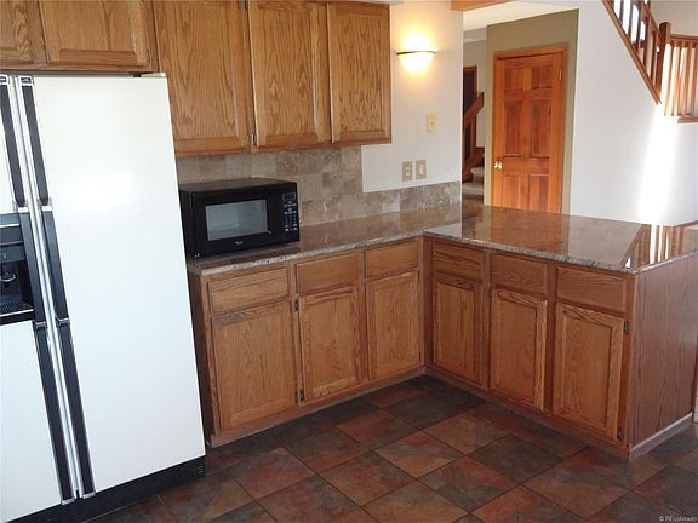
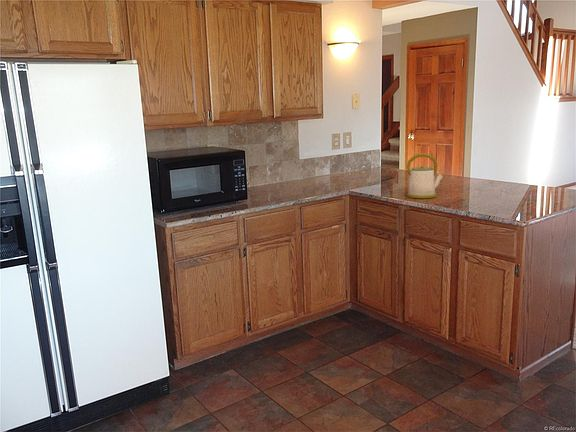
+ kettle (424, 174)
